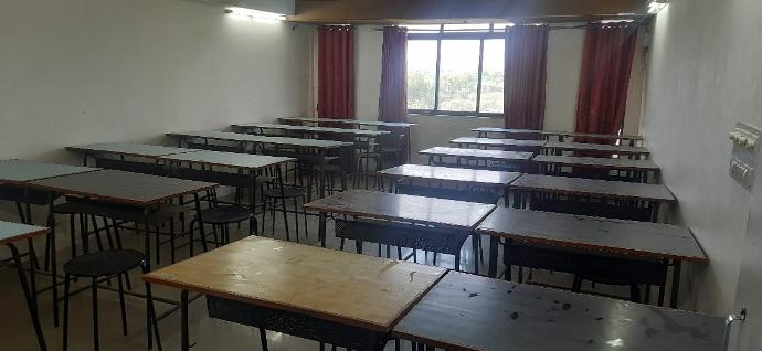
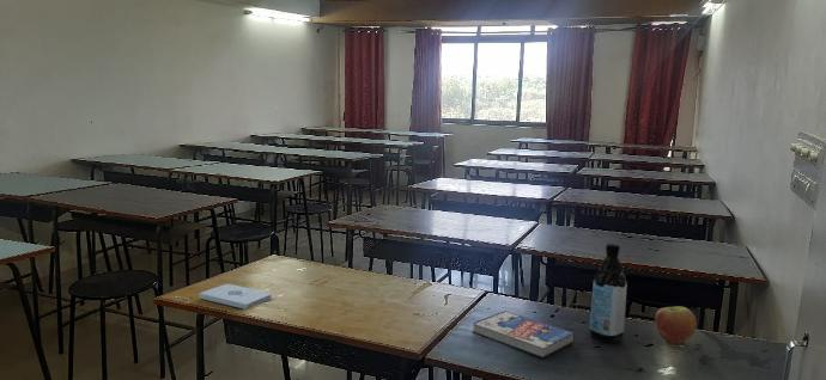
+ water bottle (609, 292)
+ book (522, 331)
+ apple (674, 324)
+ notepad (236, 295)
